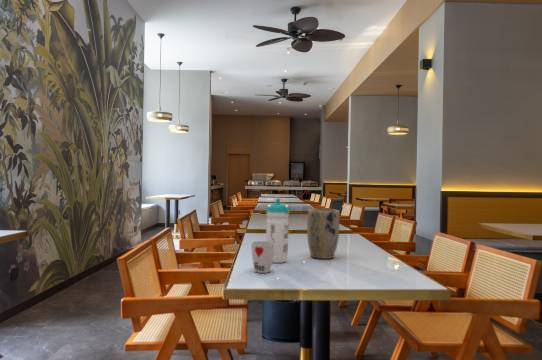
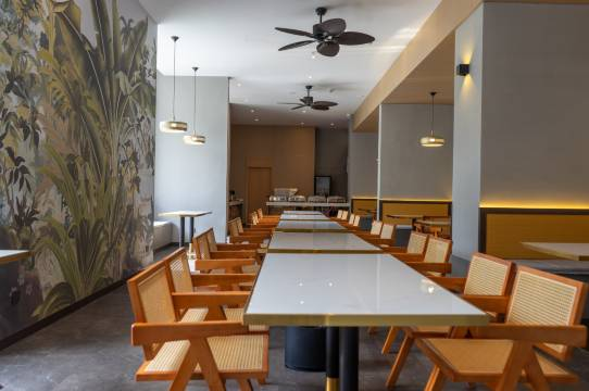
- plant pot (323, 233)
- water bottle (277, 229)
- cup (262, 257)
